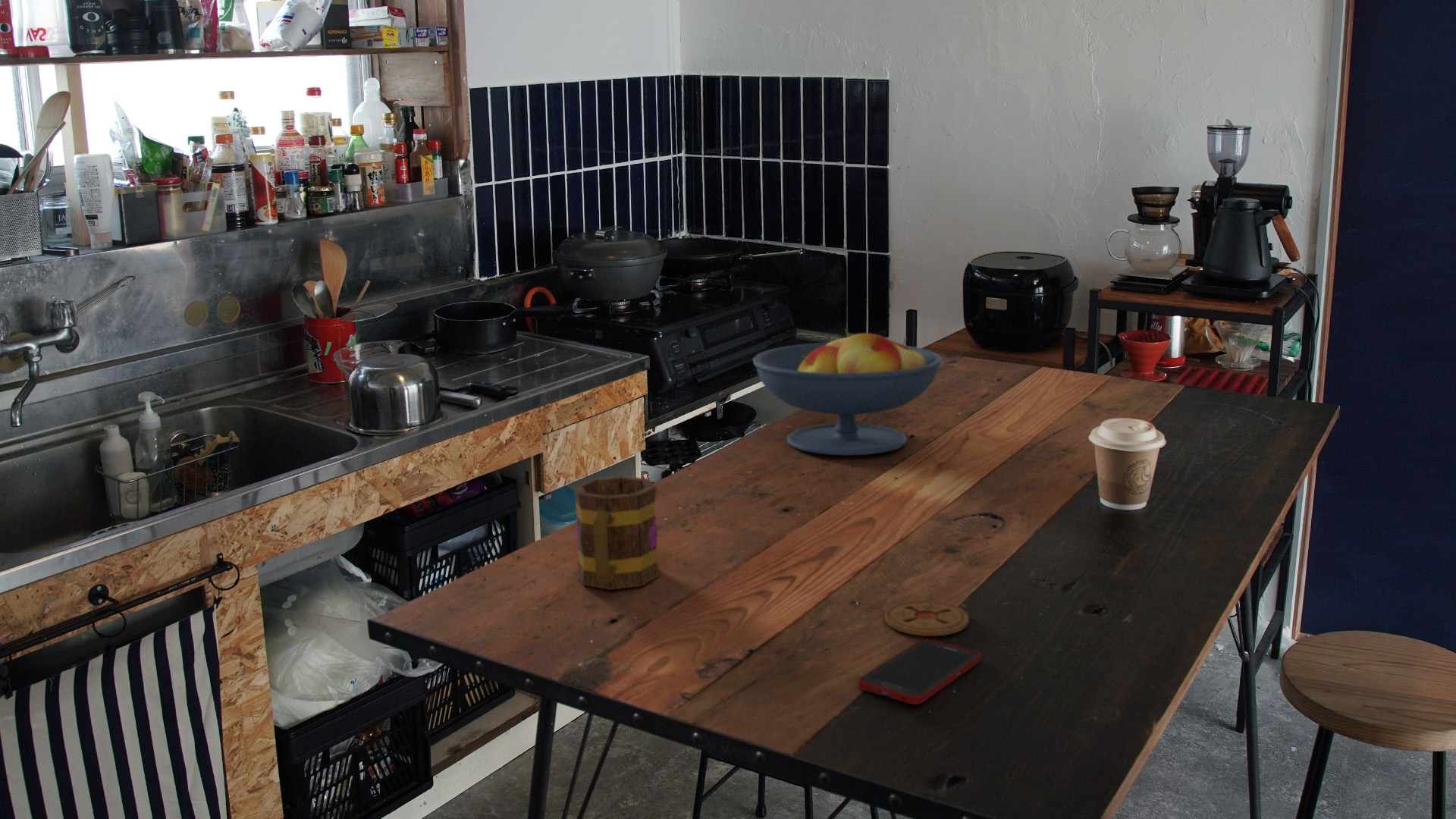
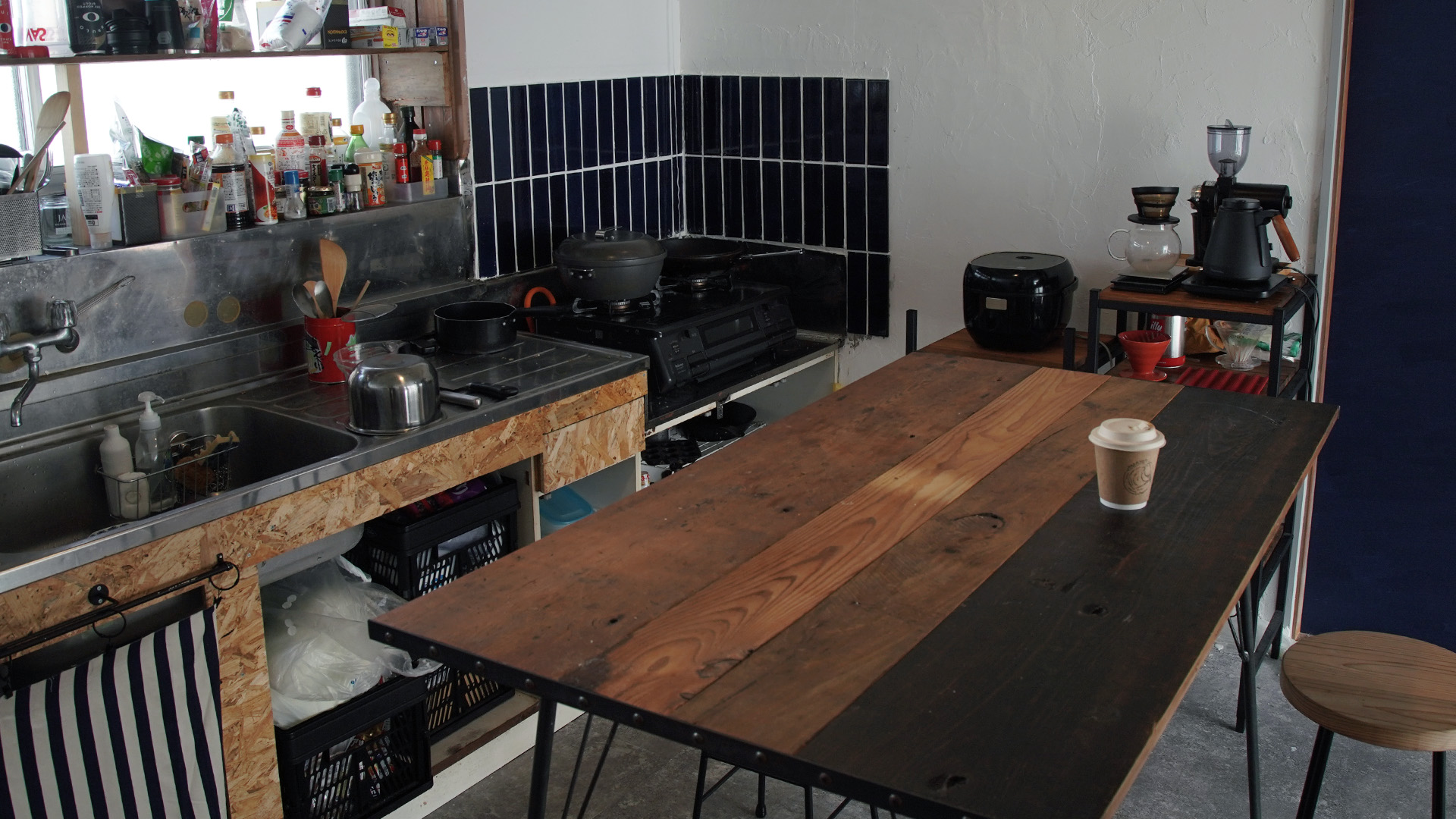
- coaster (926, 617)
- fruit bowl (846, 384)
- cell phone (921, 670)
- mug (613, 537)
